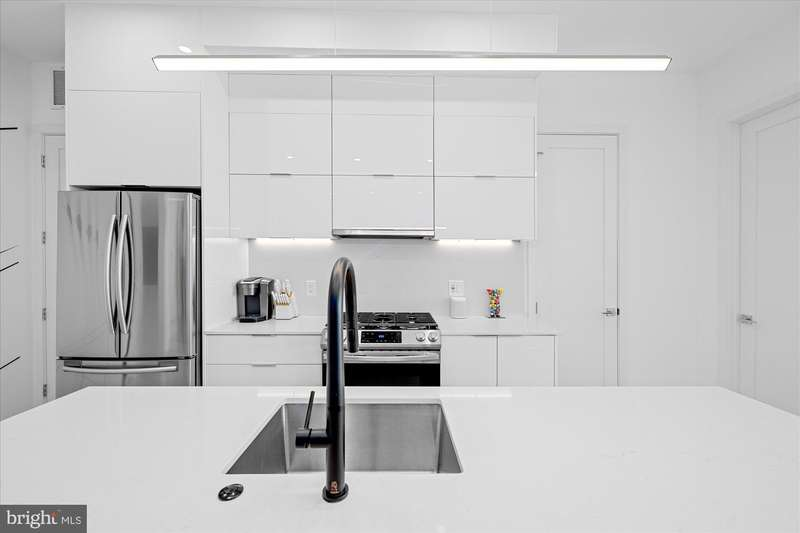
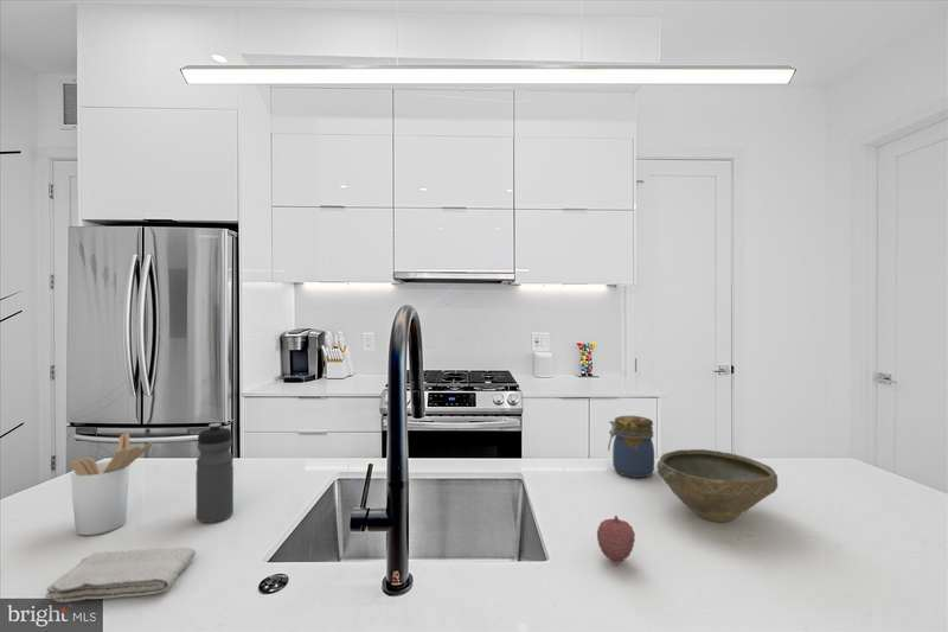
+ bowl (713, 490)
+ utensil holder (111, 483)
+ washcloth (126, 570)
+ jar (630, 445)
+ water bottle (214, 470)
+ fruit (615, 538)
